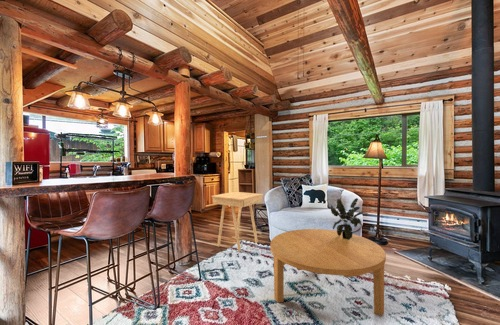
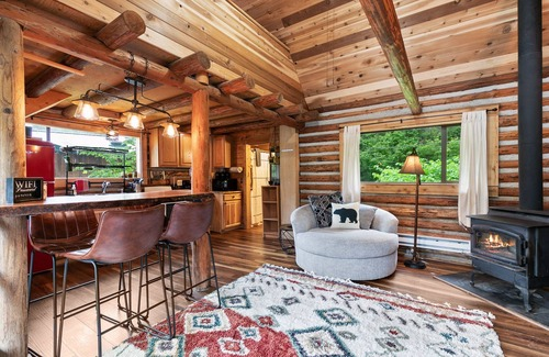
- side table (238, 219)
- potted plant (348, 218)
- coffee table (324, 268)
